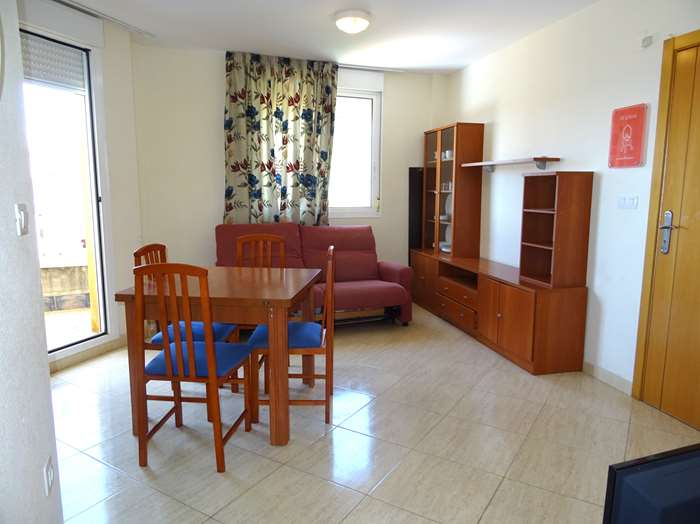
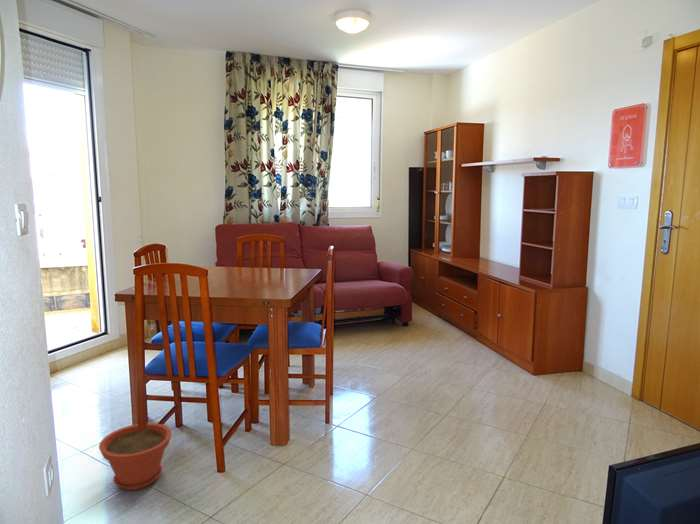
+ plant pot (137, 459)
